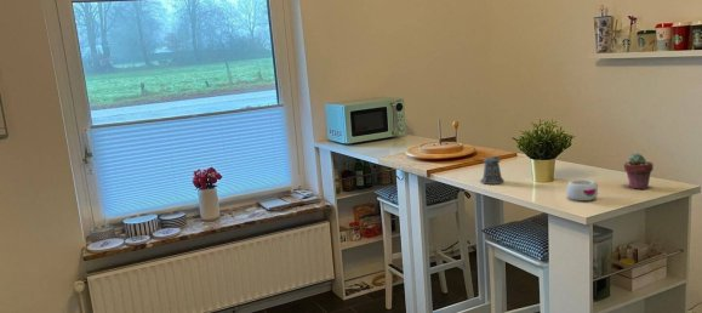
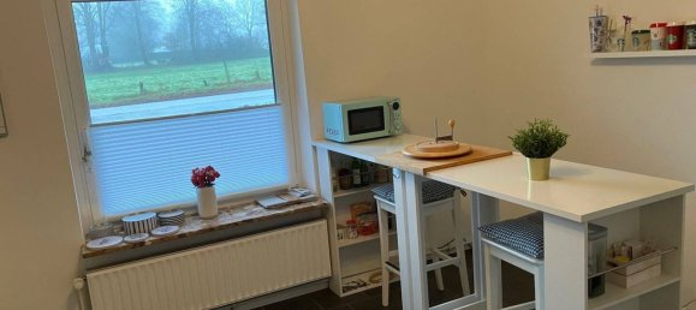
- potted succulent (638, 170)
- mug (584, 189)
- pepper shaker (490, 169)
